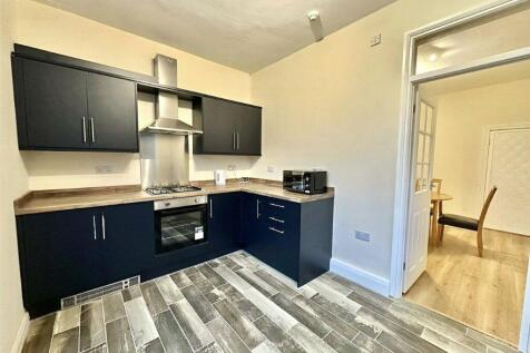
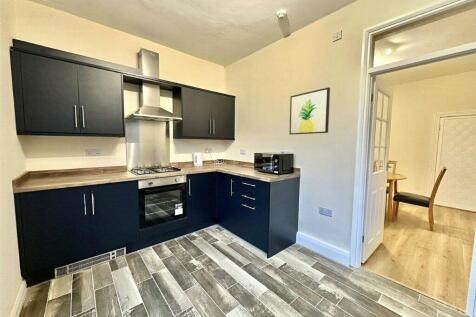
+ wall art (307, 113)
